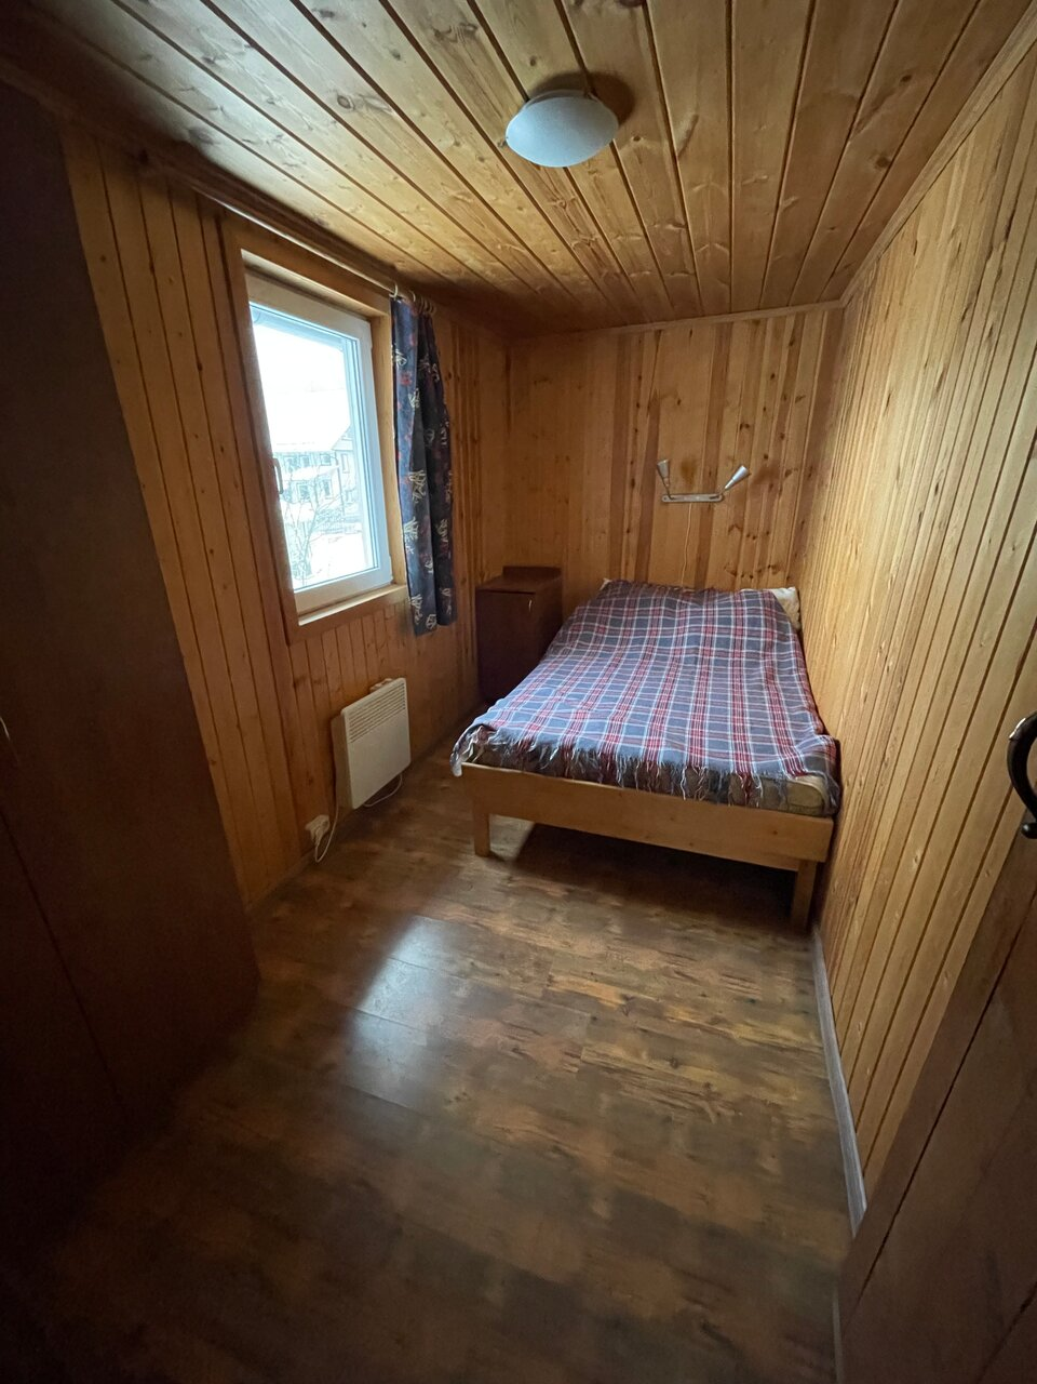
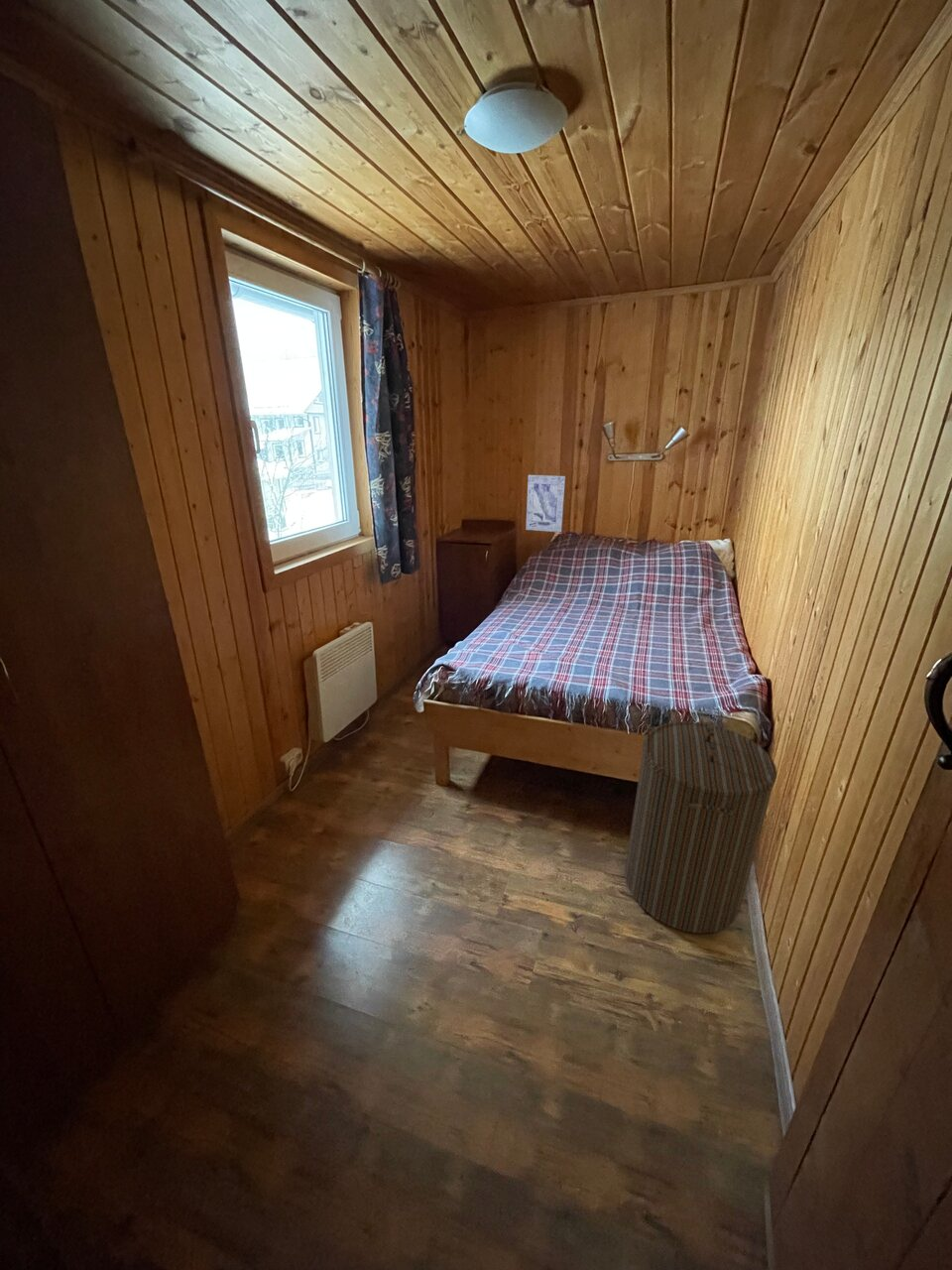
+ wall art (544, 503)
+ laundry hamper (695, 813)
